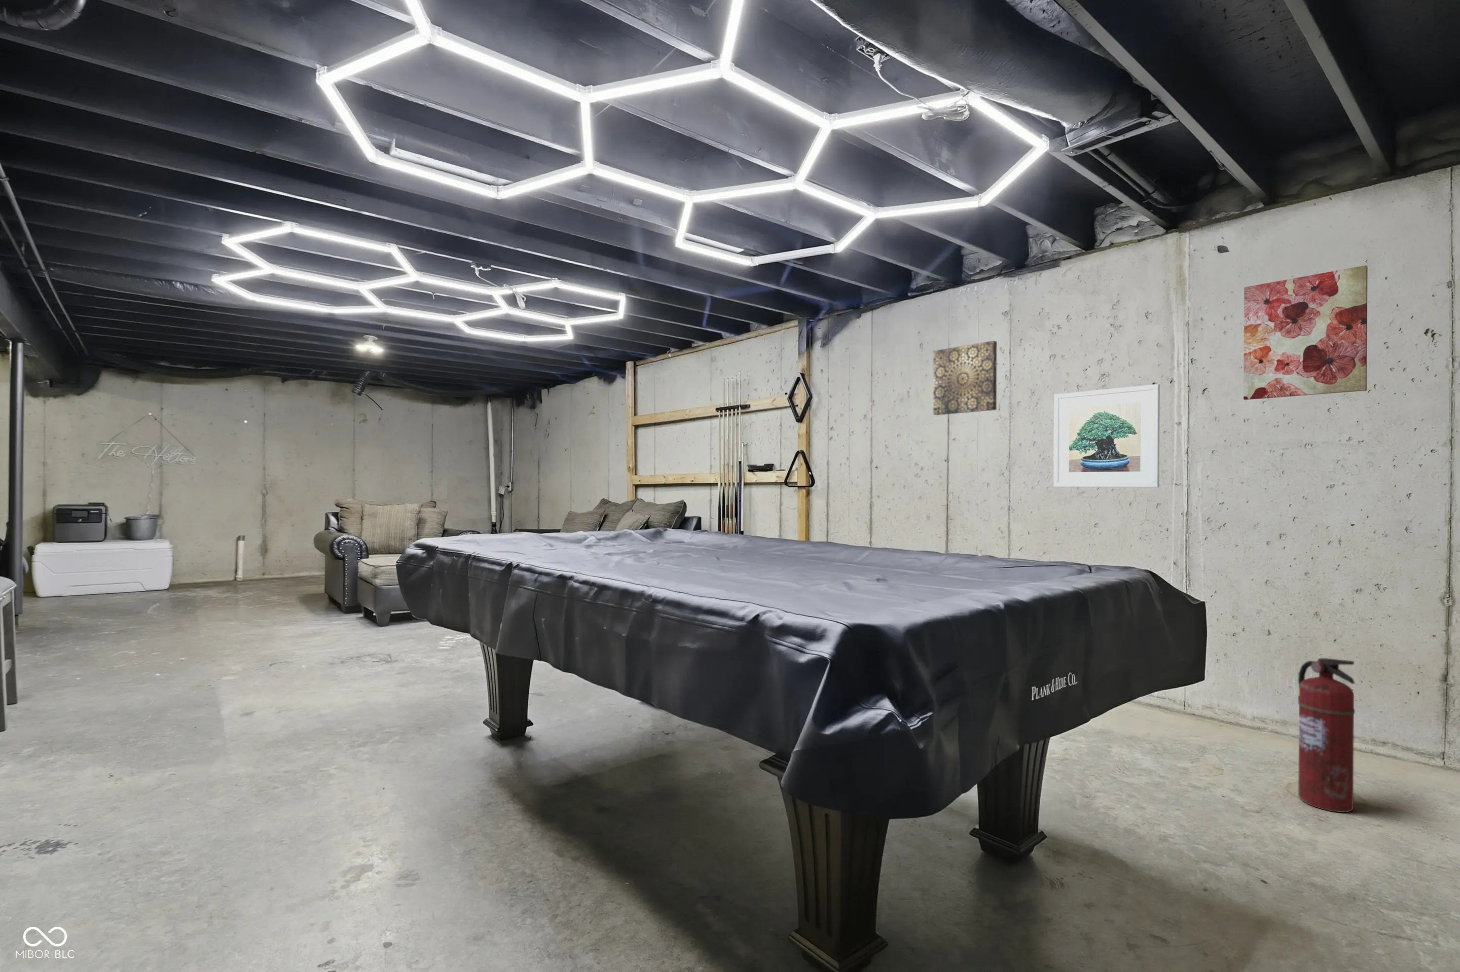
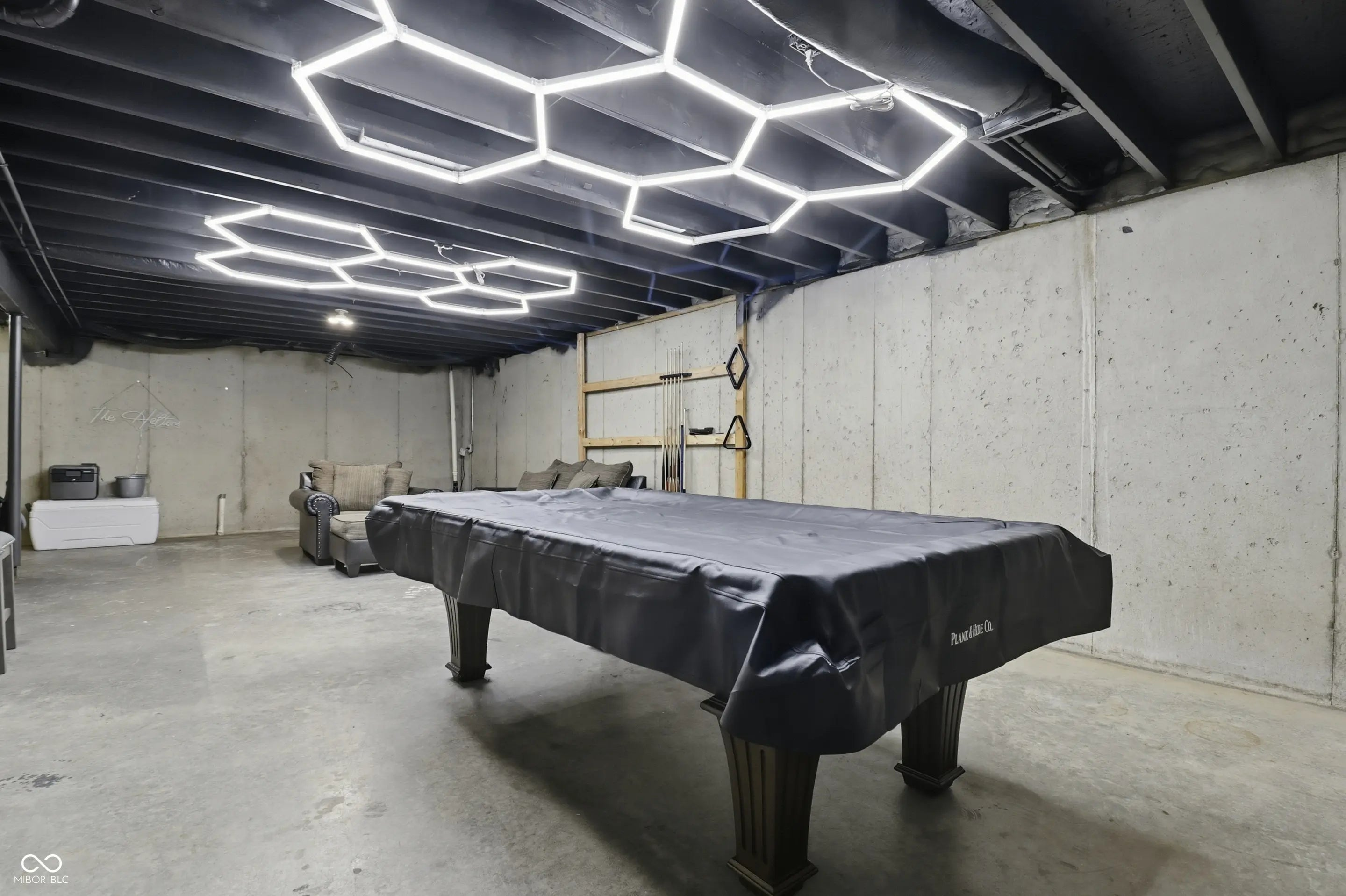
- wall art (1303, 336)
- wall art (963, 380)
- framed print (1103, 438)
- fire extinguisher (1324, 729)
